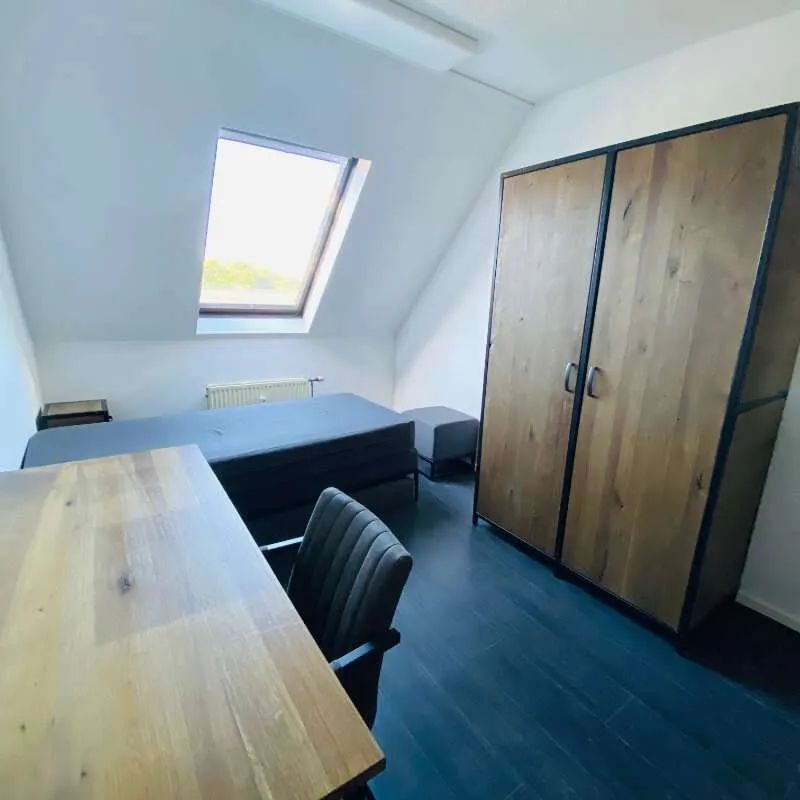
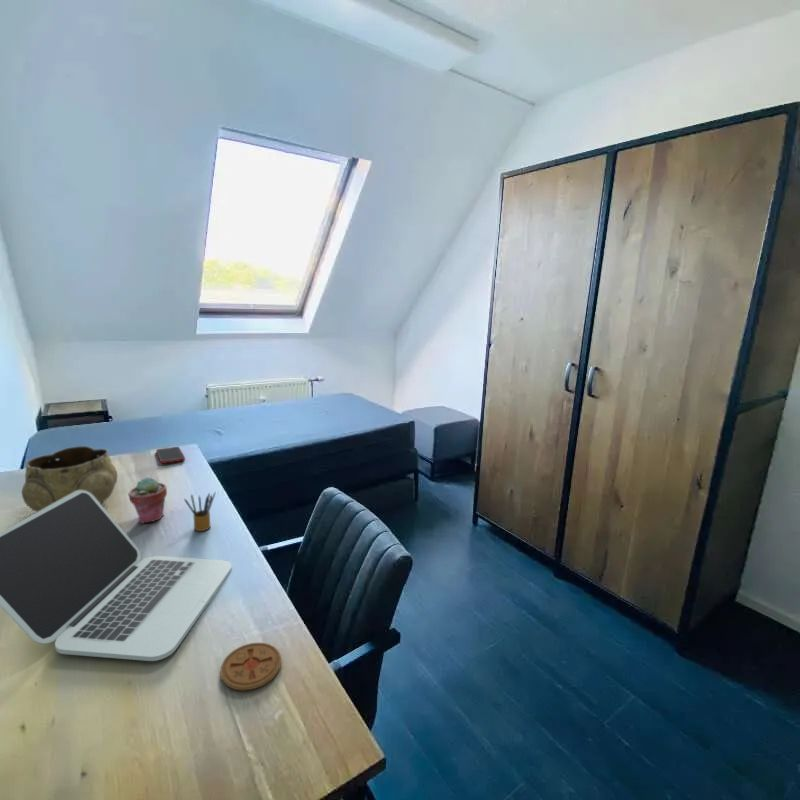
+ pencil box (200, 510)
+ decorative bowl (72, 482)
+ potted succulent (148, 497)
+ coaster (251, 665)
+ cell phone (170, 455)
+ laptop (119, 561)
